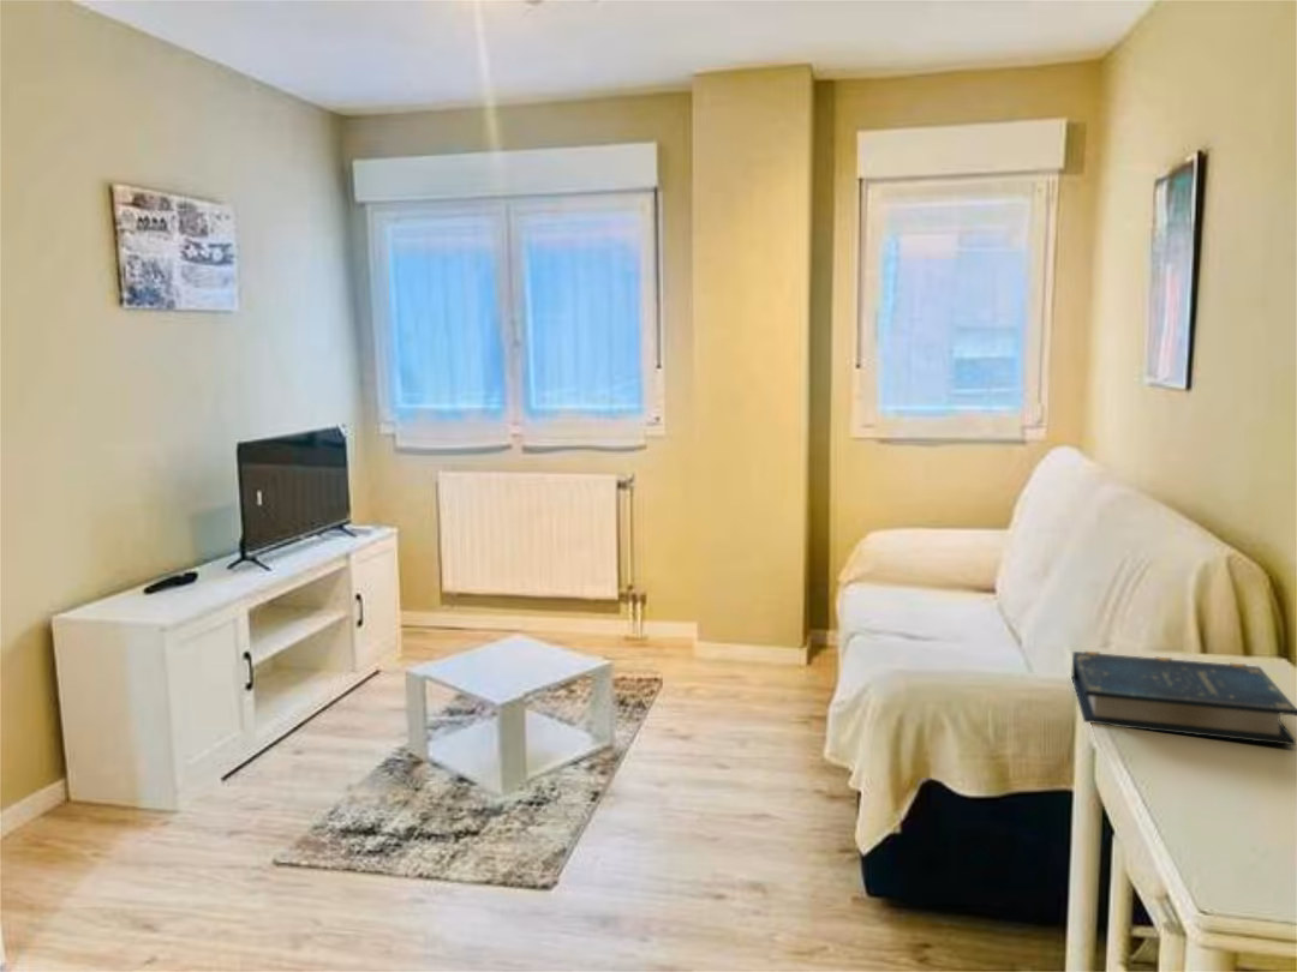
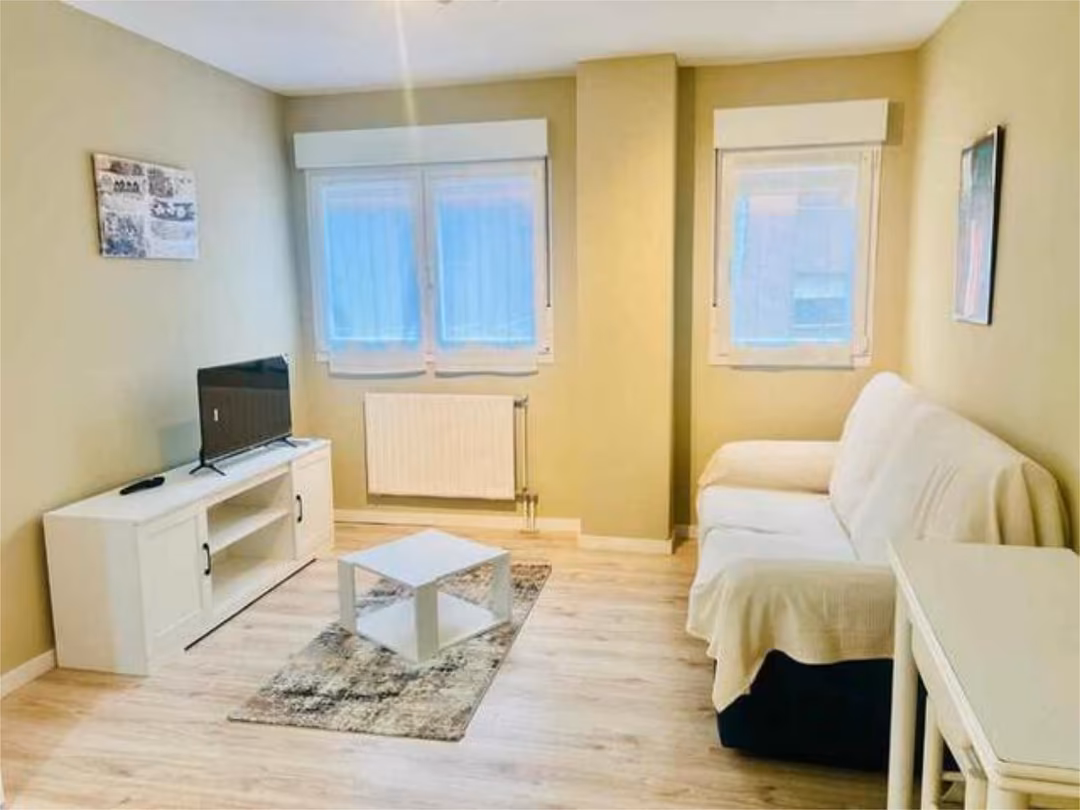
- book (1173, 692)
